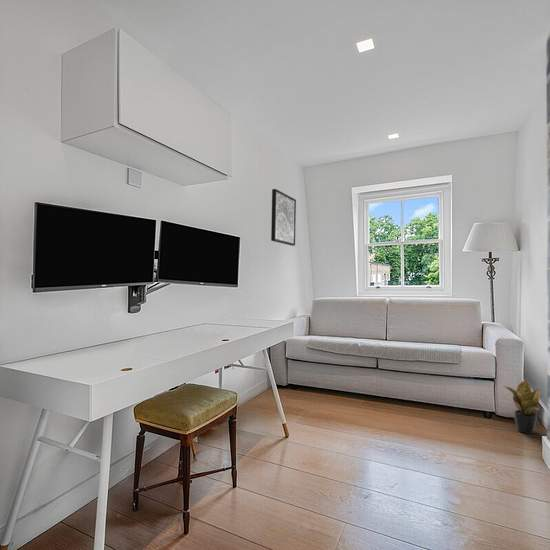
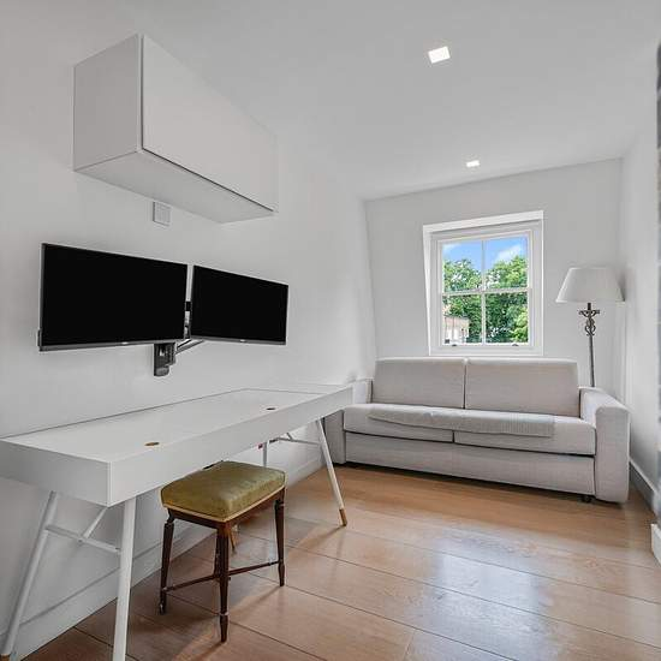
- potted plant (524, 405)
- wall art (284, 219)
